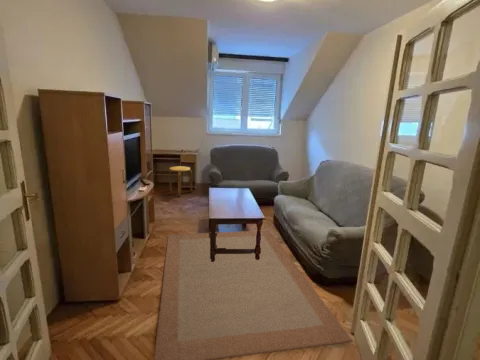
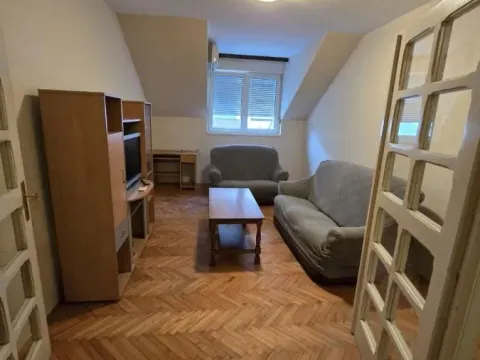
- stool (179, 180)
- rug (233, 272)
